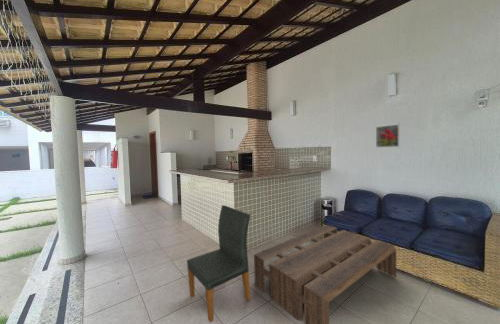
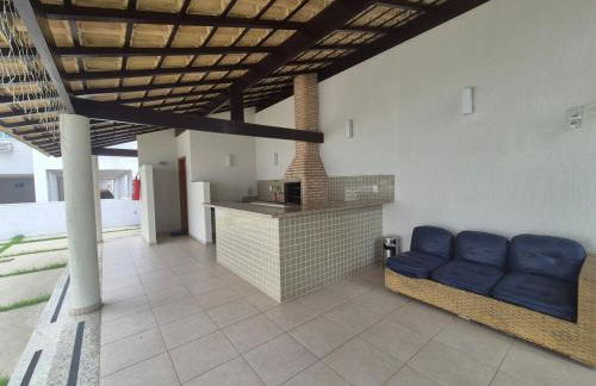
- coffee table (325, 264)
- dining chair (218, 255)
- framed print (387, 136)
